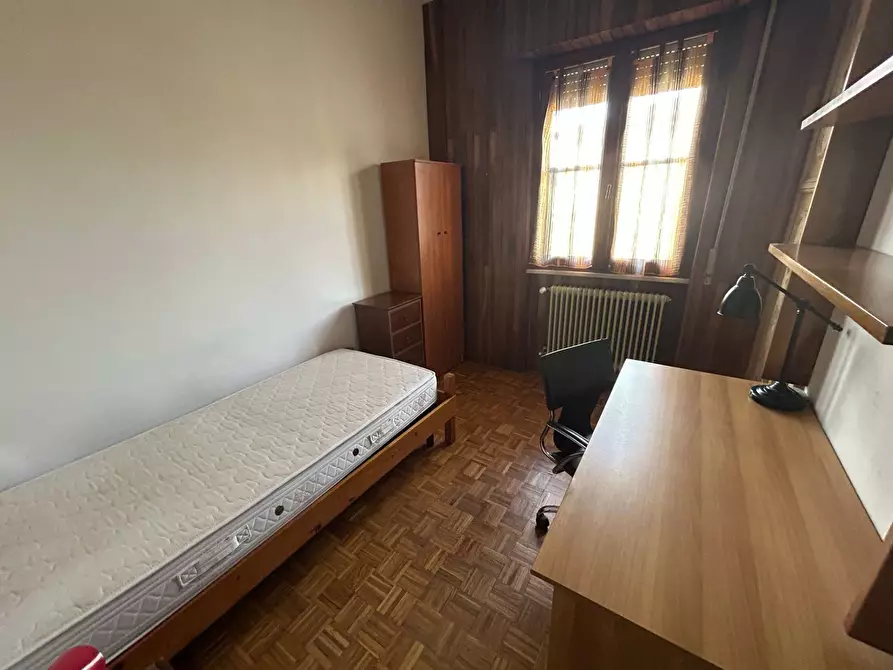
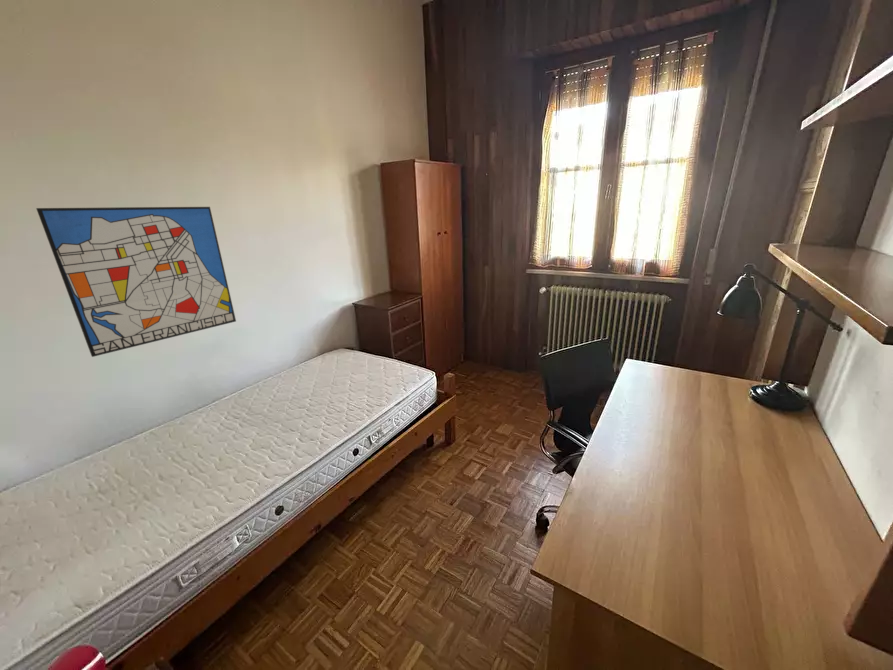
+ wall art (155, 275)
